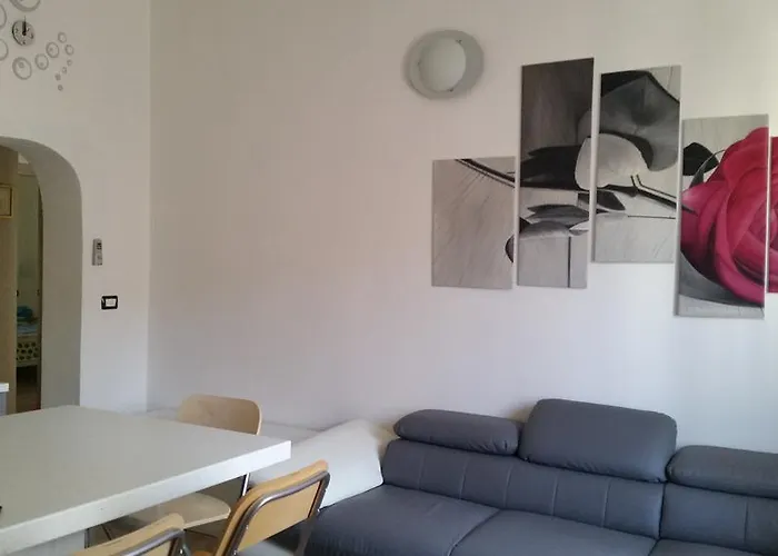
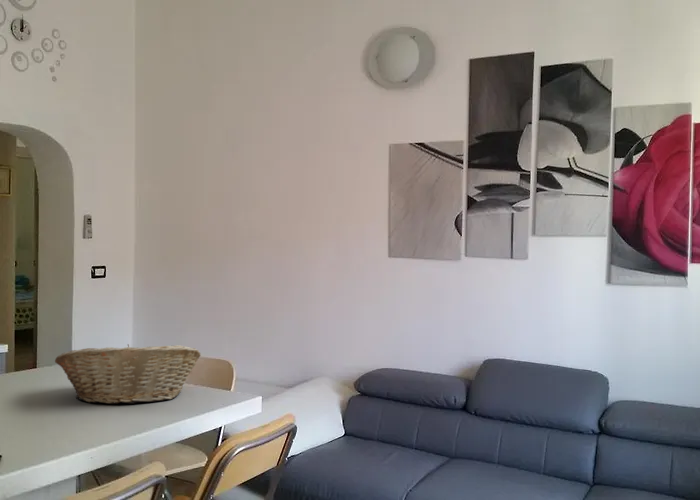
+ fruit basket (129, 368)
